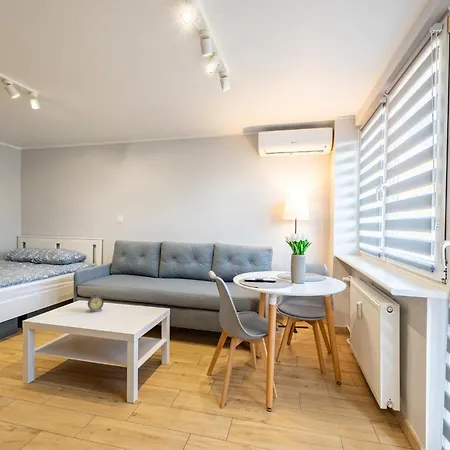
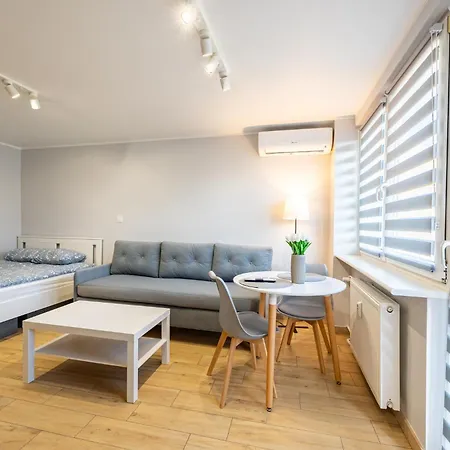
- alarm clock (95, 301)
